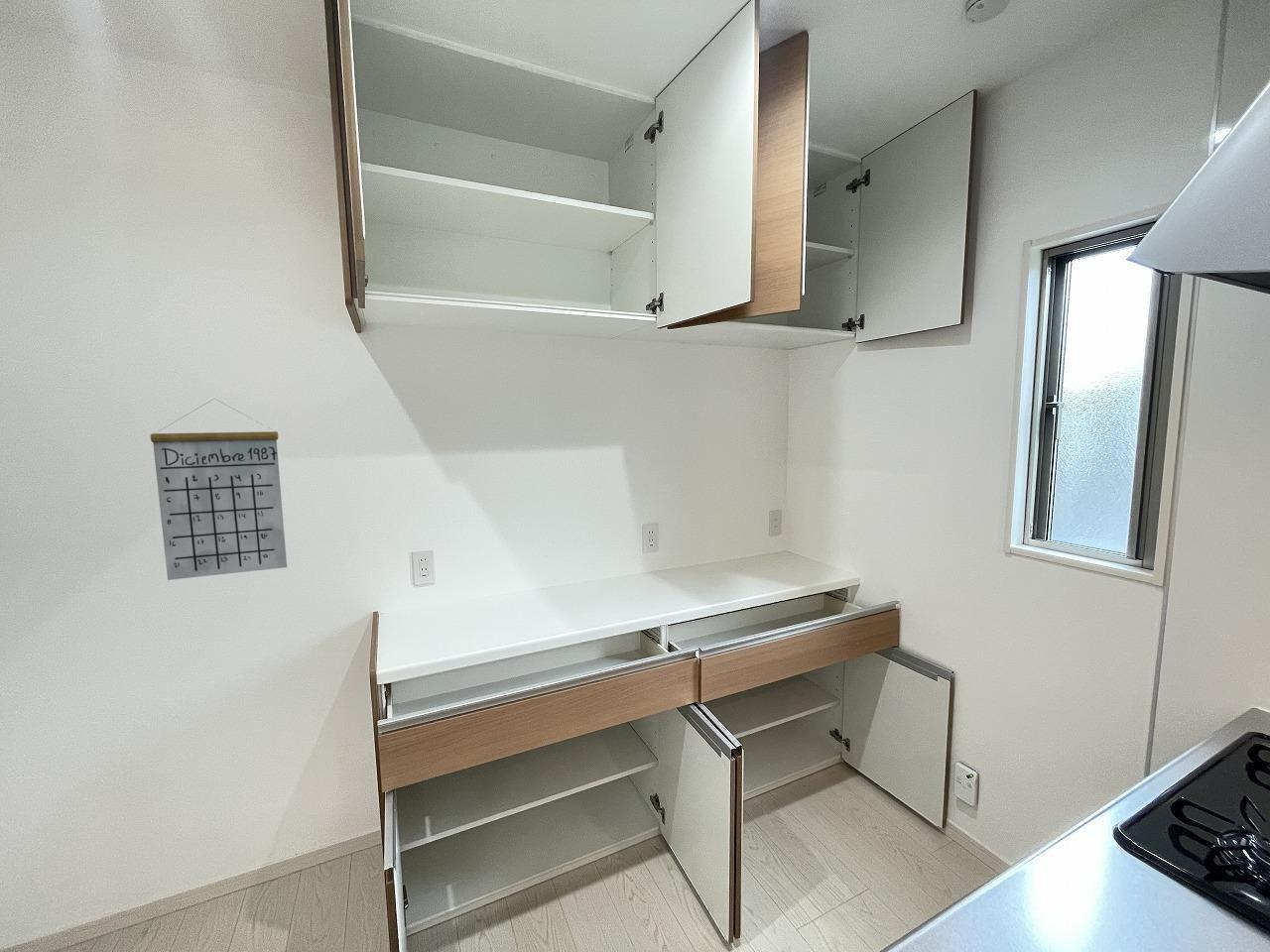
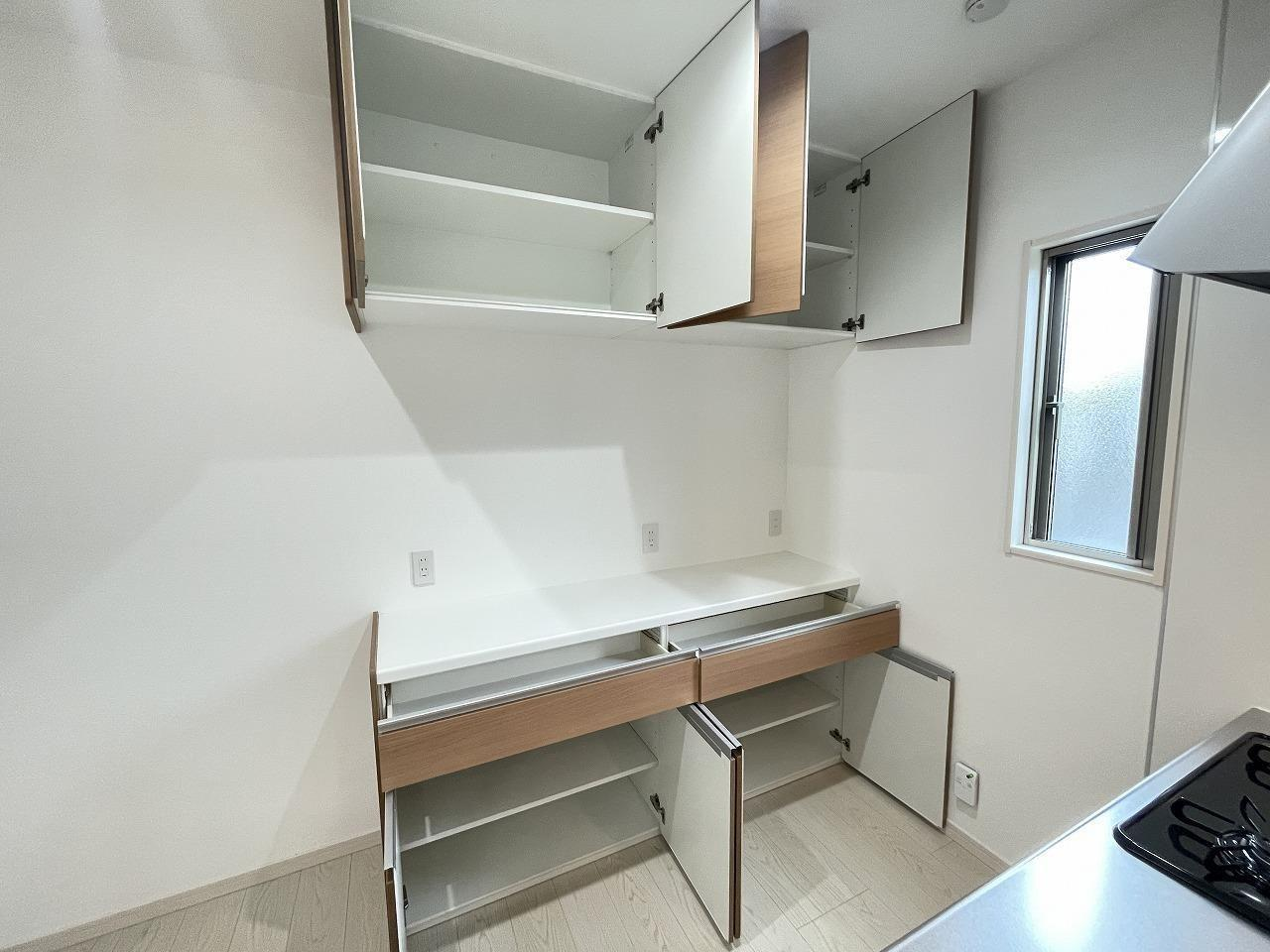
- calendar (221, 487)
